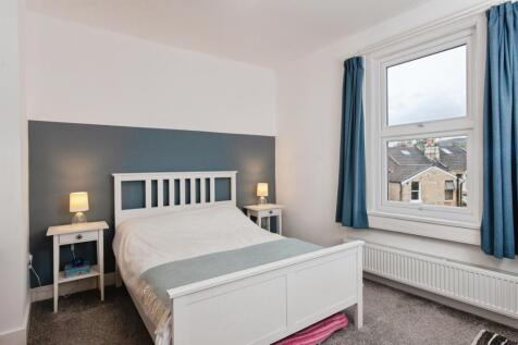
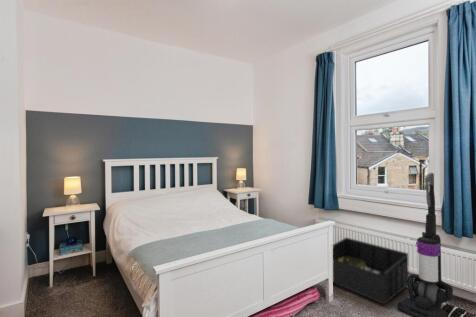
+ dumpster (362, 266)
+ vacuum cleaner (426, 240)
